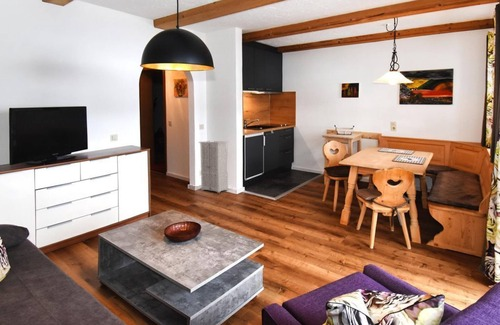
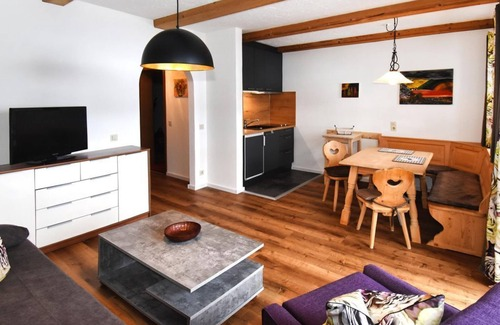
- storage cabinet (213, 165)
